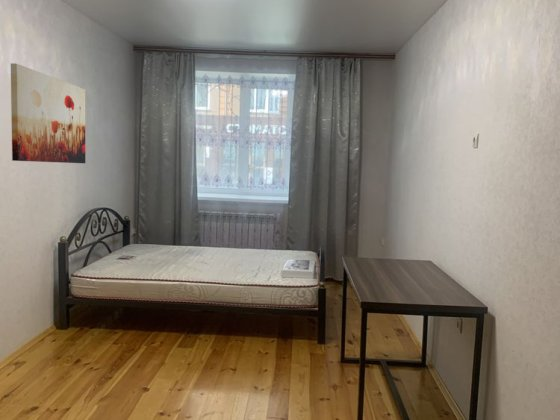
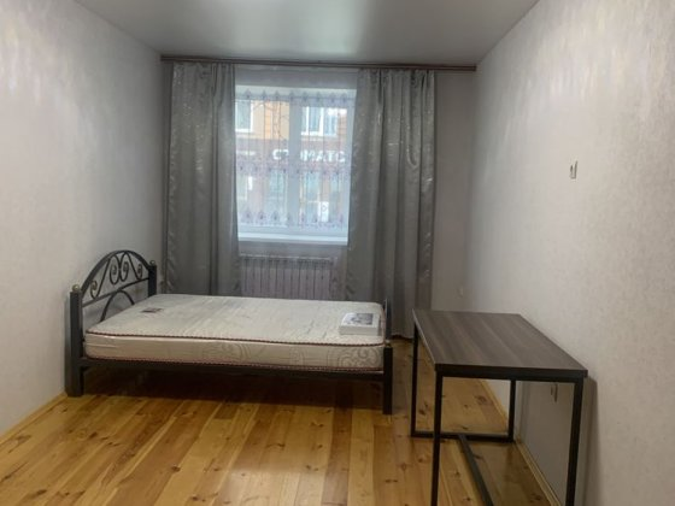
- wall art (53, 120)
